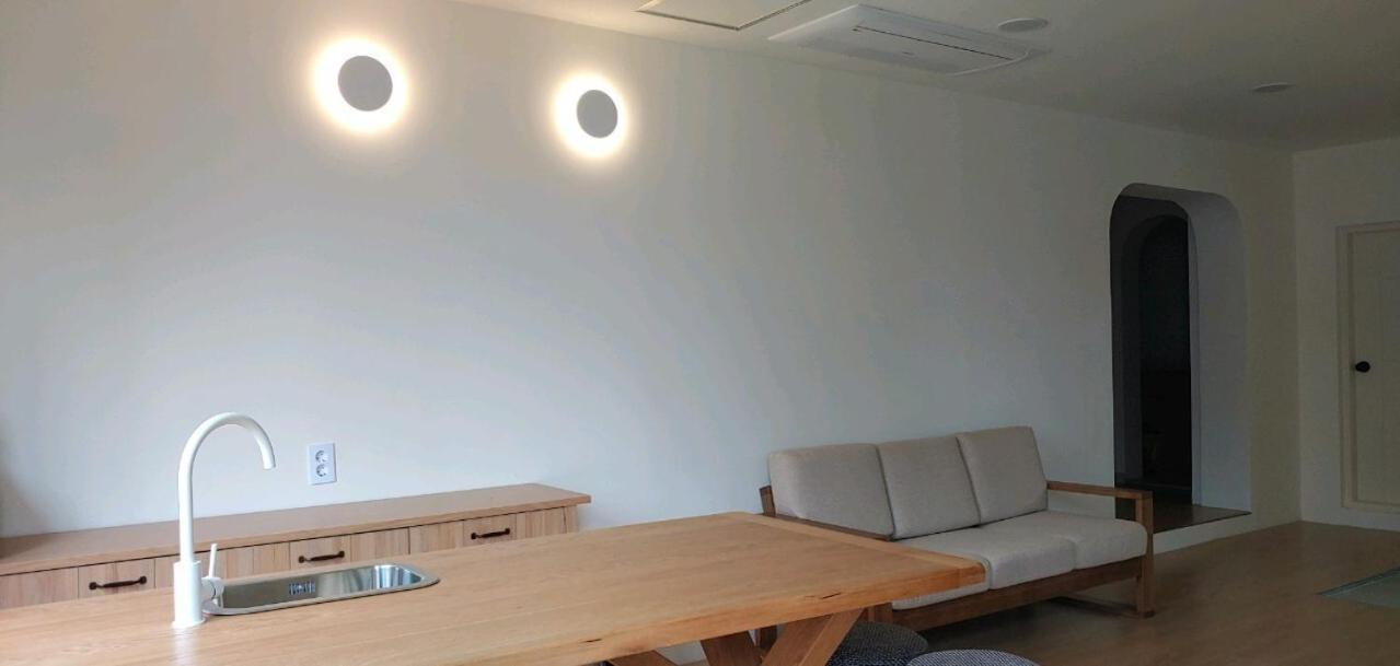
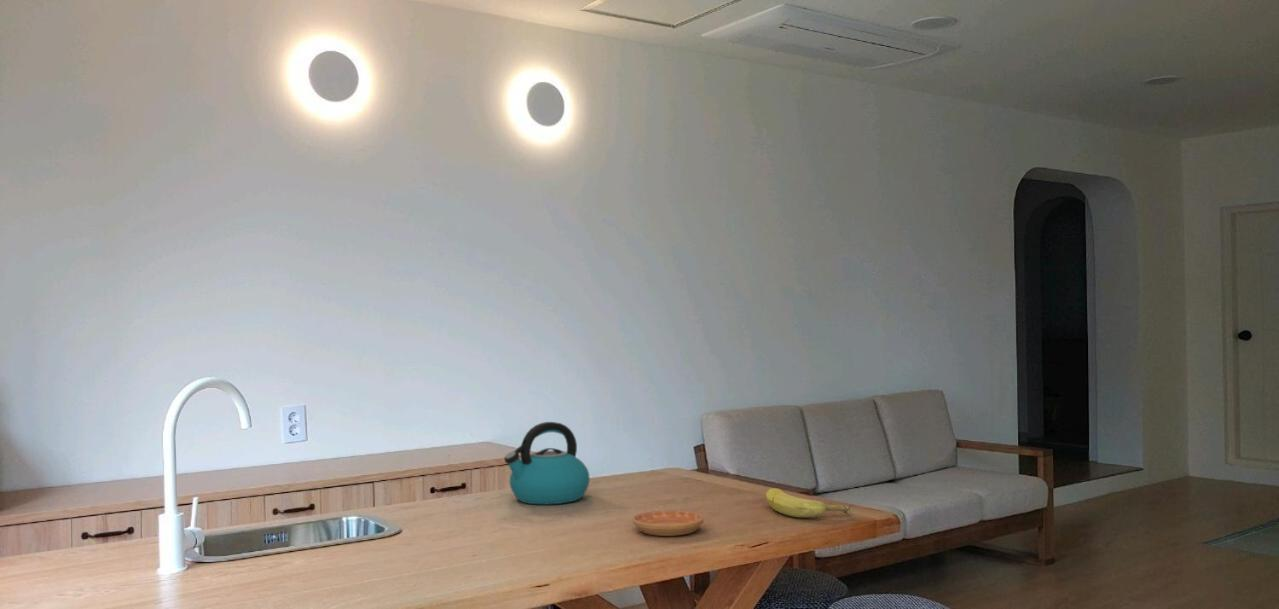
+ fruit (807, 502)
+ saucer (668, 523)
+ kettle (544, 461)
